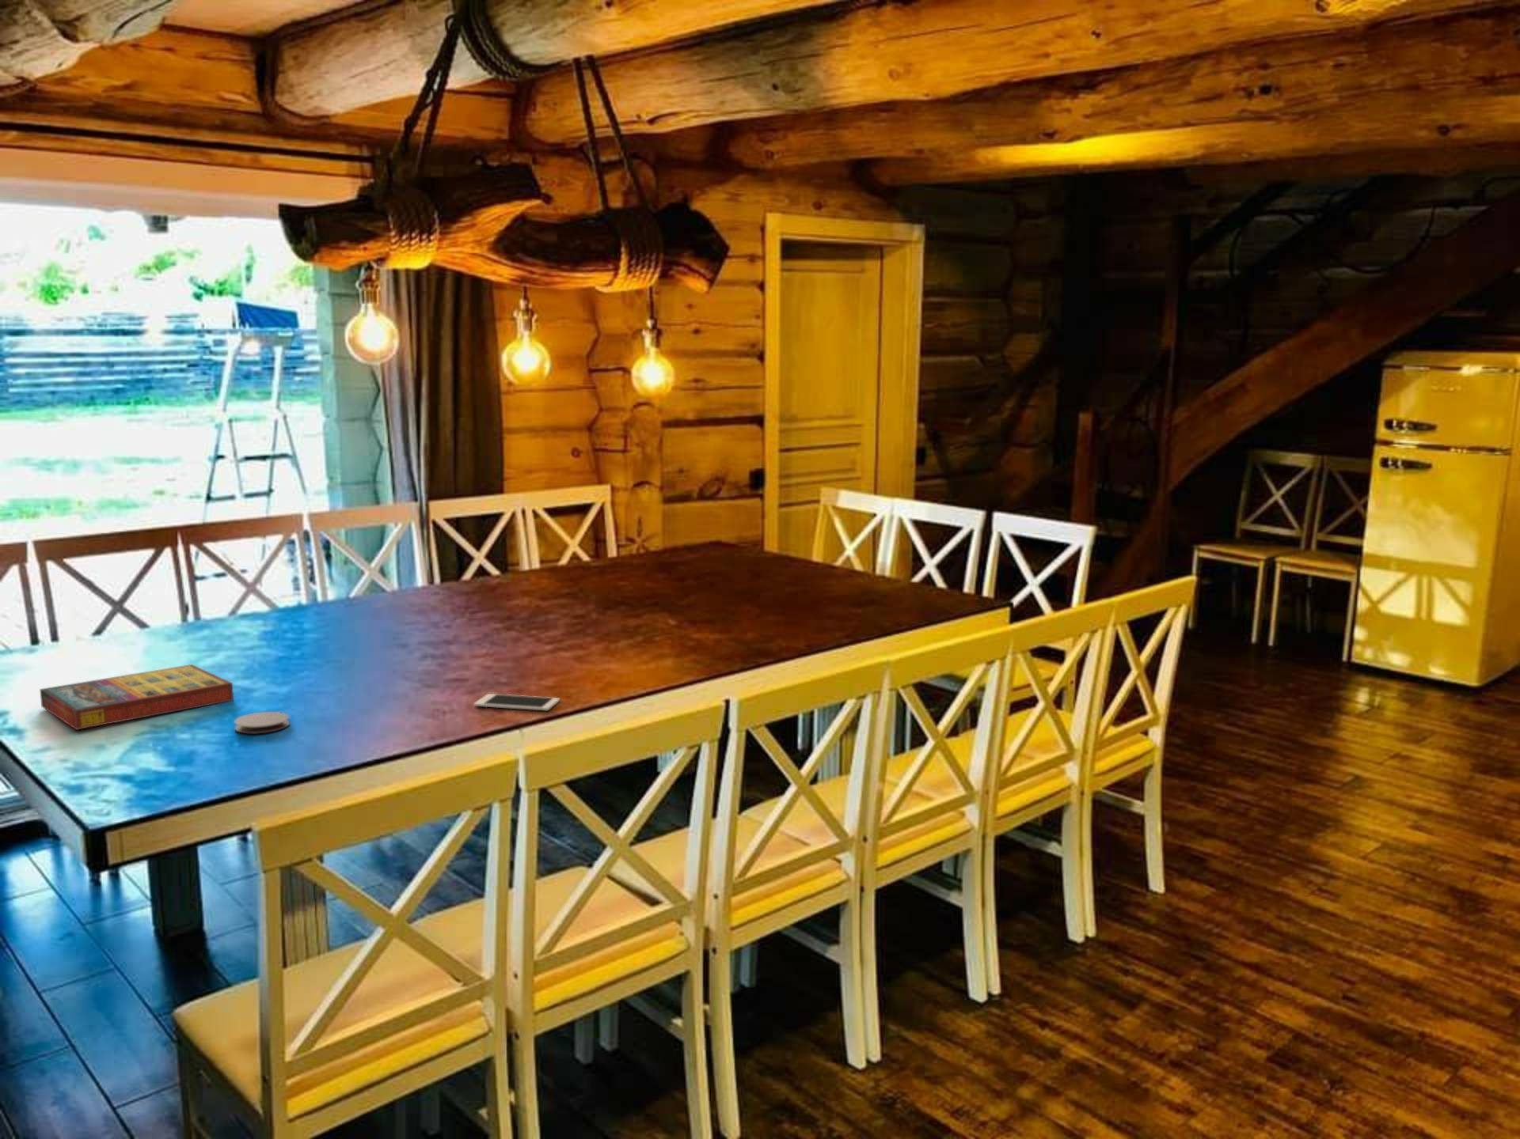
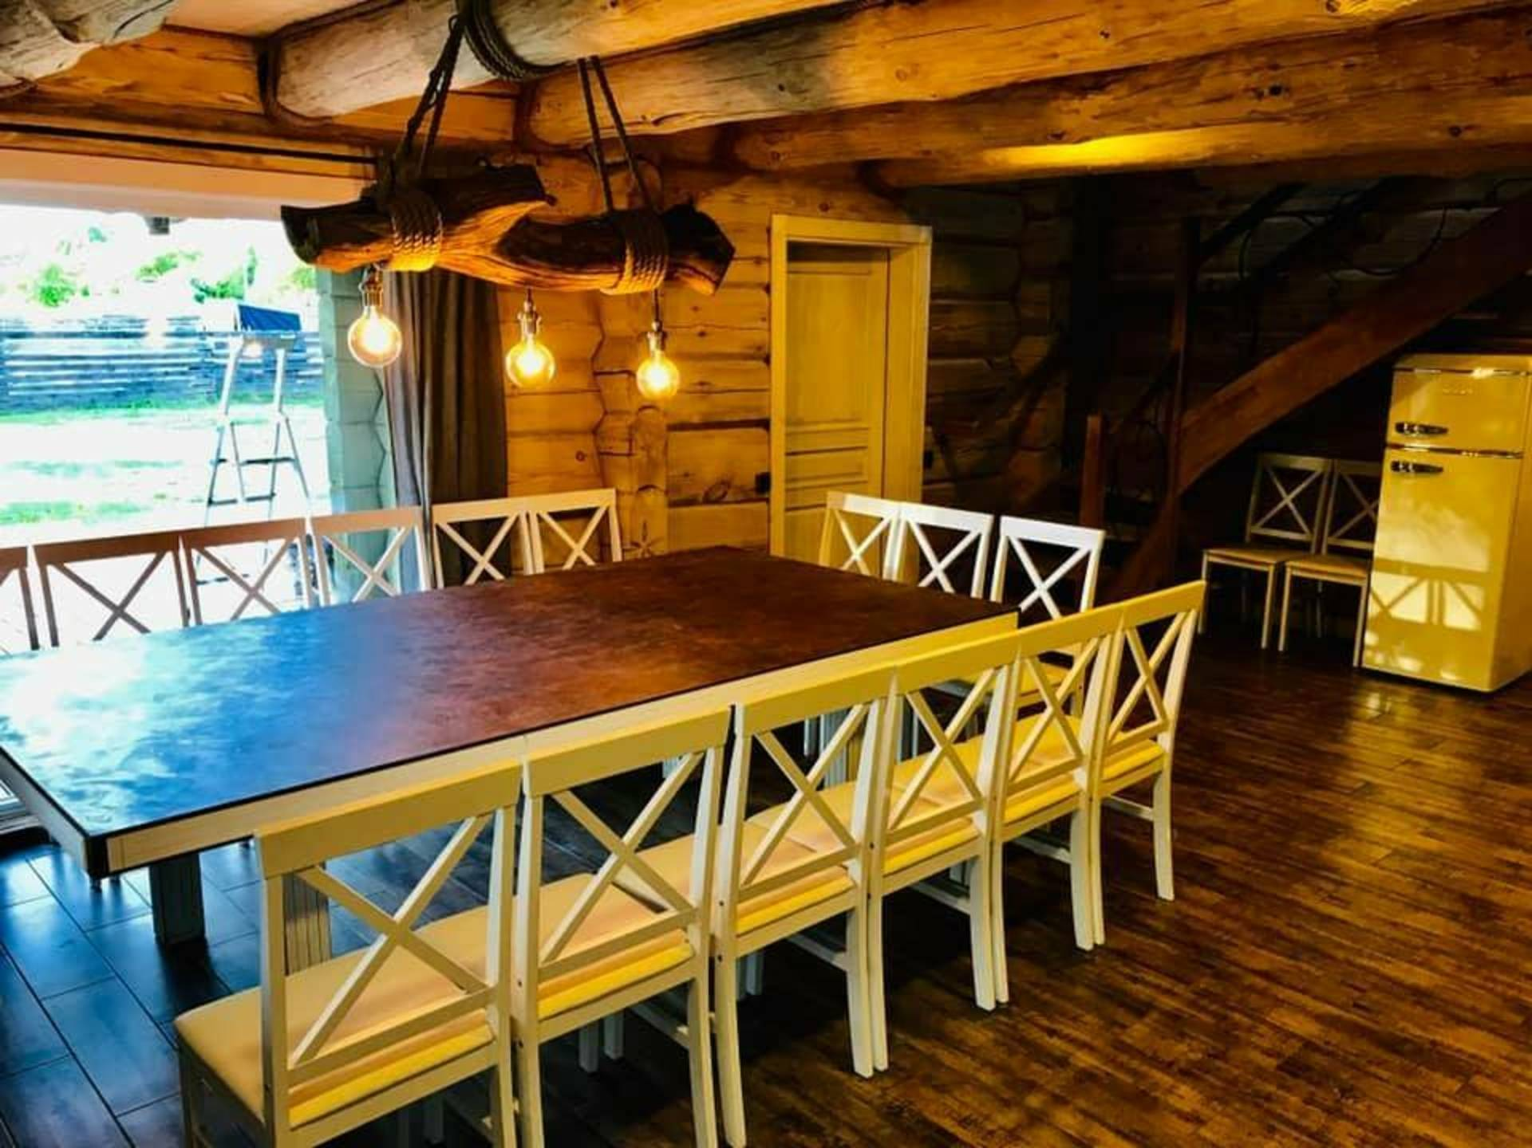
- game compilation box (138, 694)
- cell phone (517, 701)
- coaster (262, 723)
